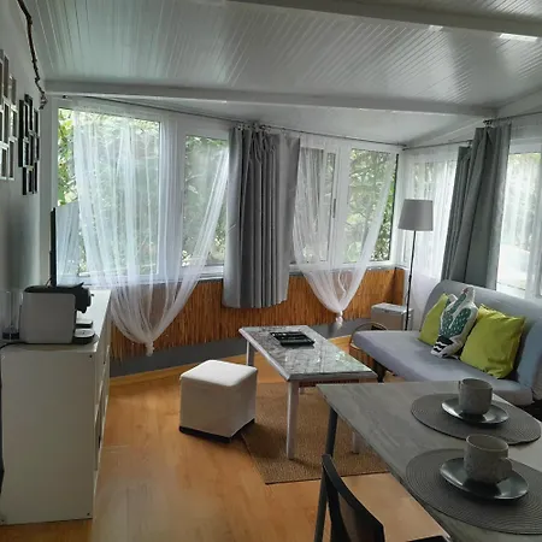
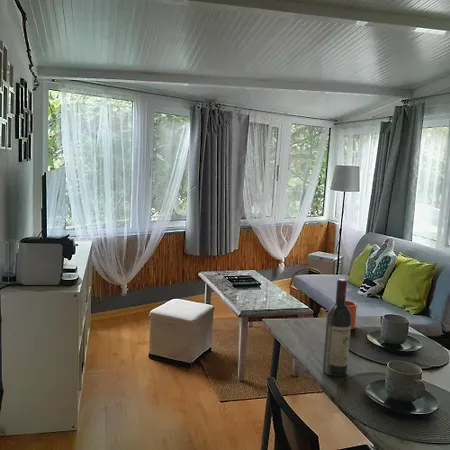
+ mug (351, 315)
+ wine bottle (338, 326)
